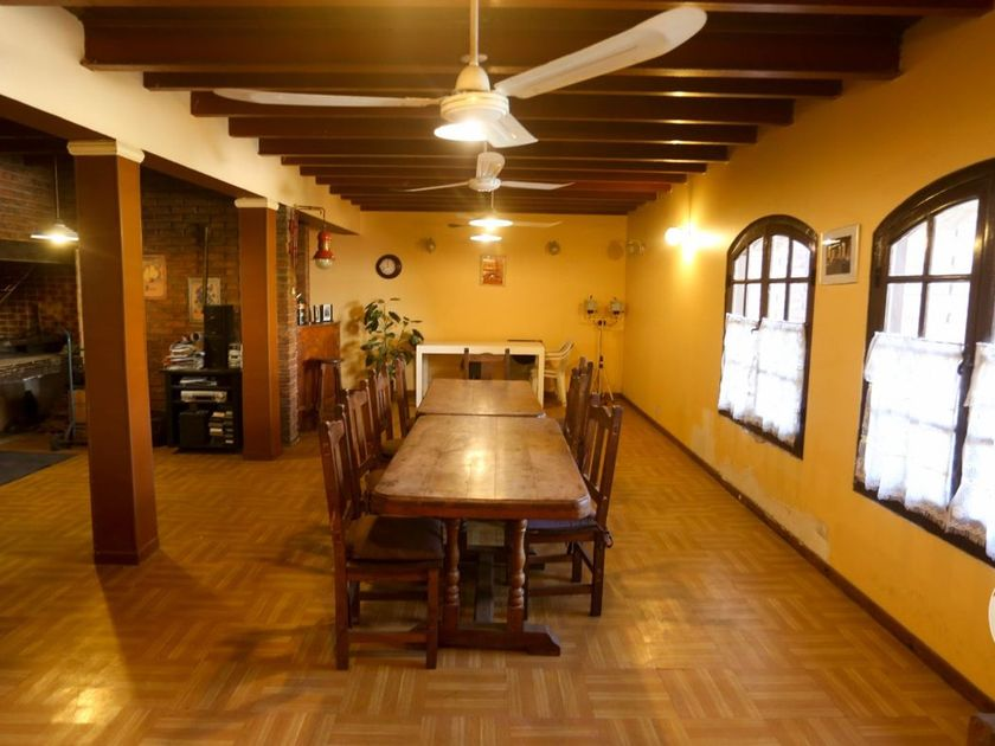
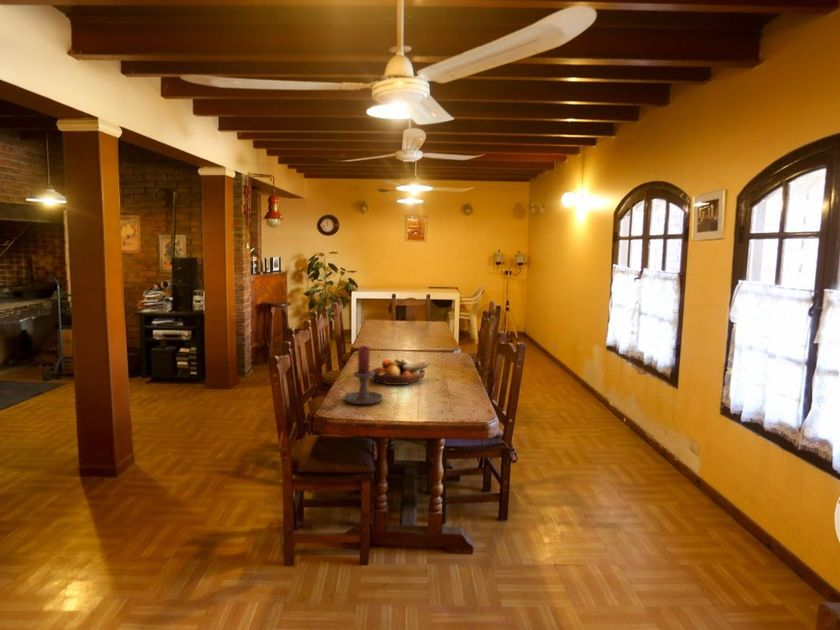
+ fruit bowl (398, 368)
+ candle holder (357, 373)
